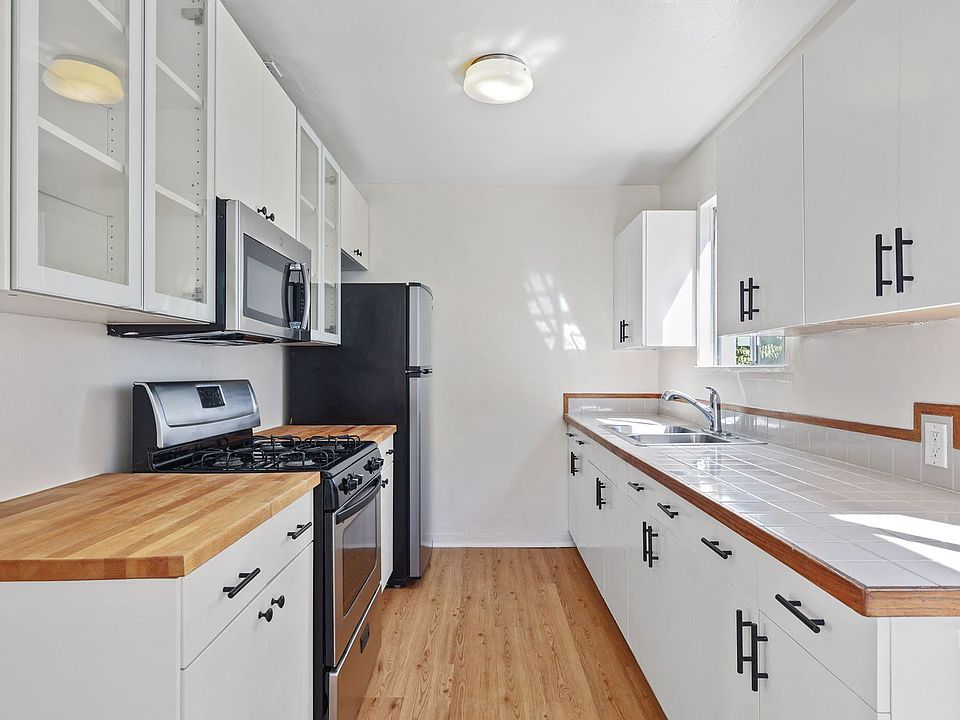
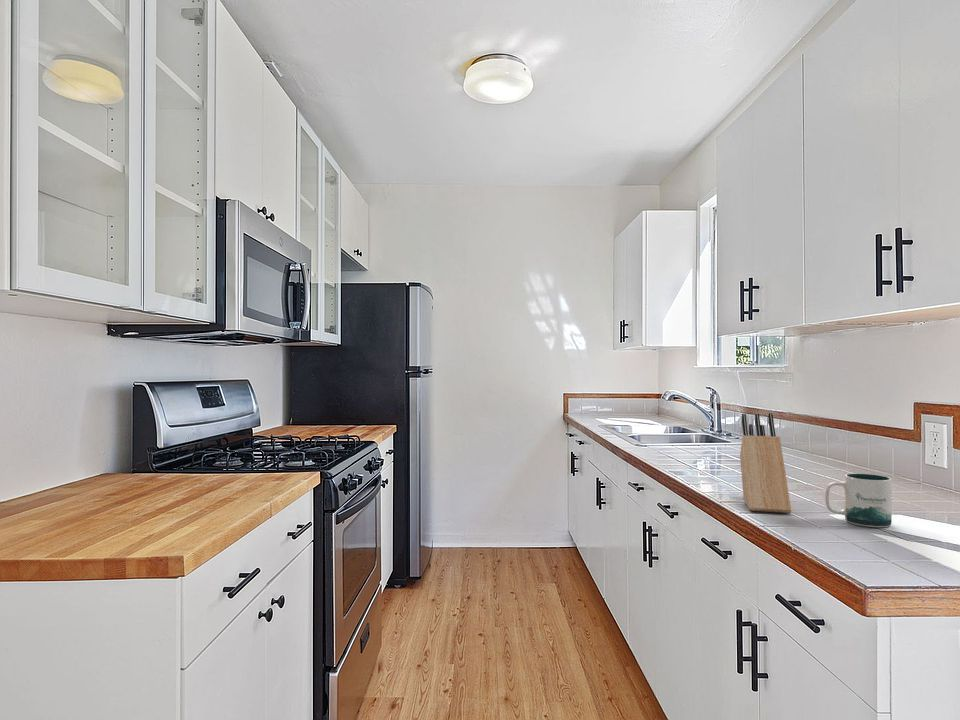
+ mug (857, 499)
+ knife block (762, 458)
